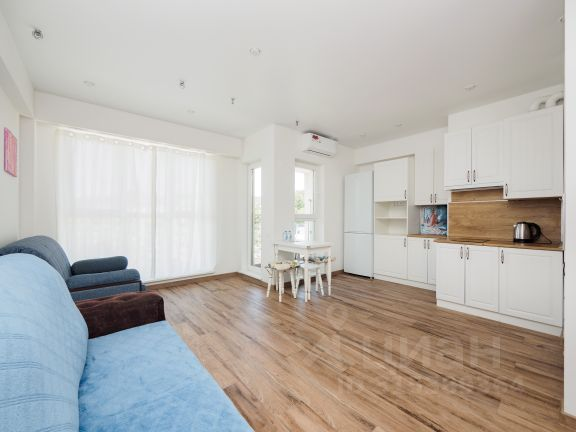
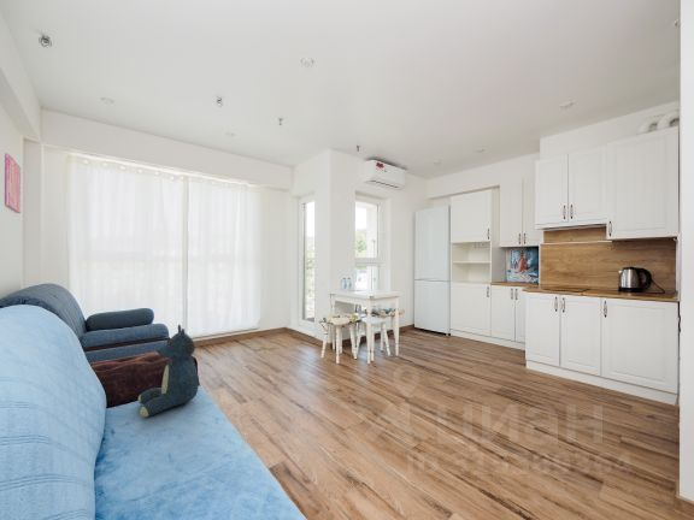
+ teddy bear (169, 366)
